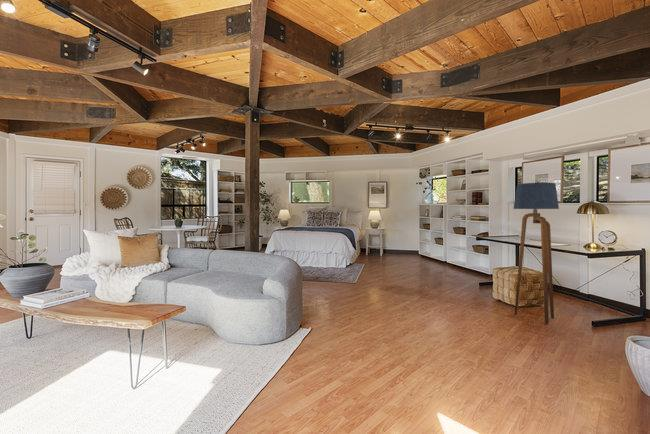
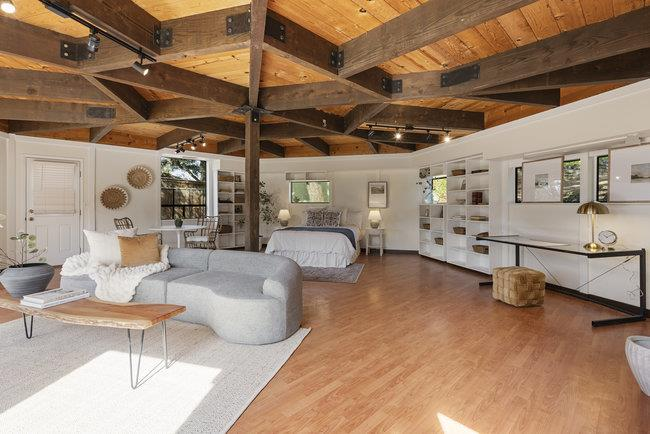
- floor lamp (542, 250)
